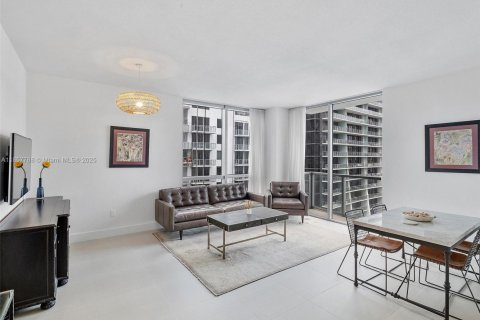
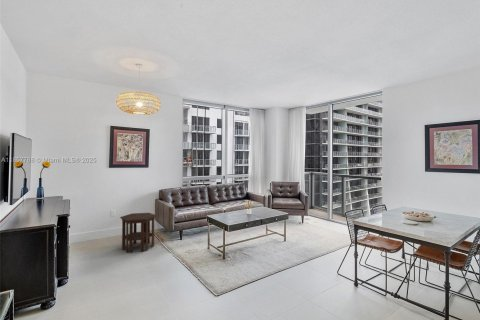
+ side table (138, 232)
